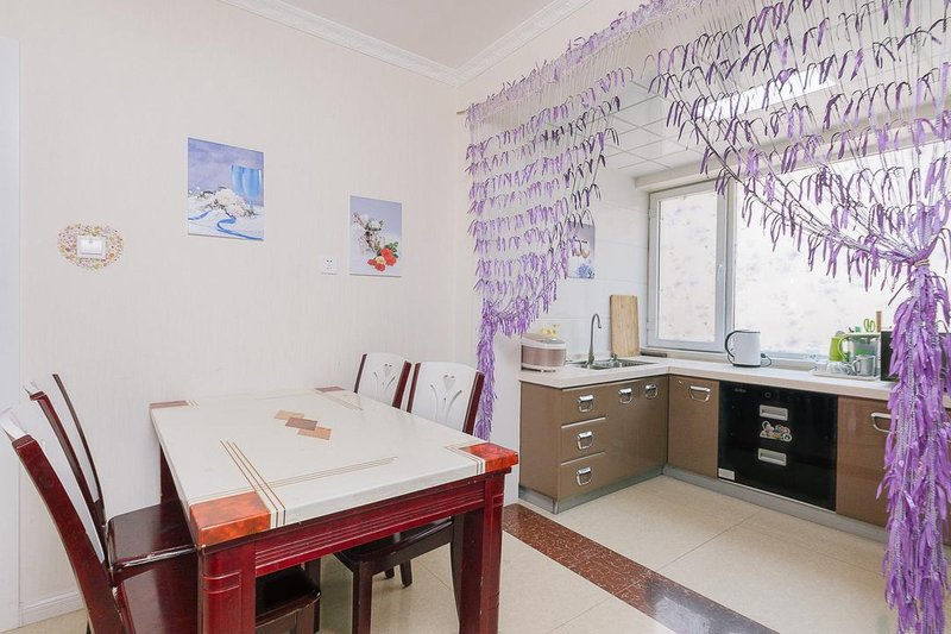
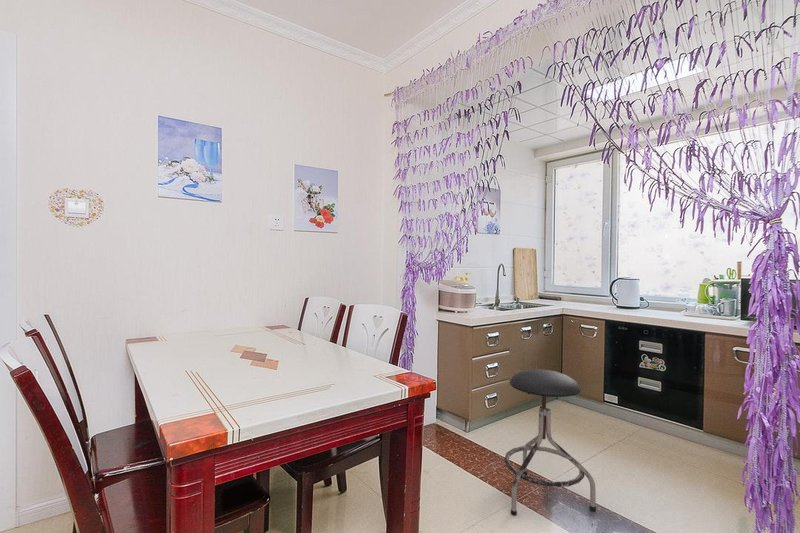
+ stool (549, 435)
